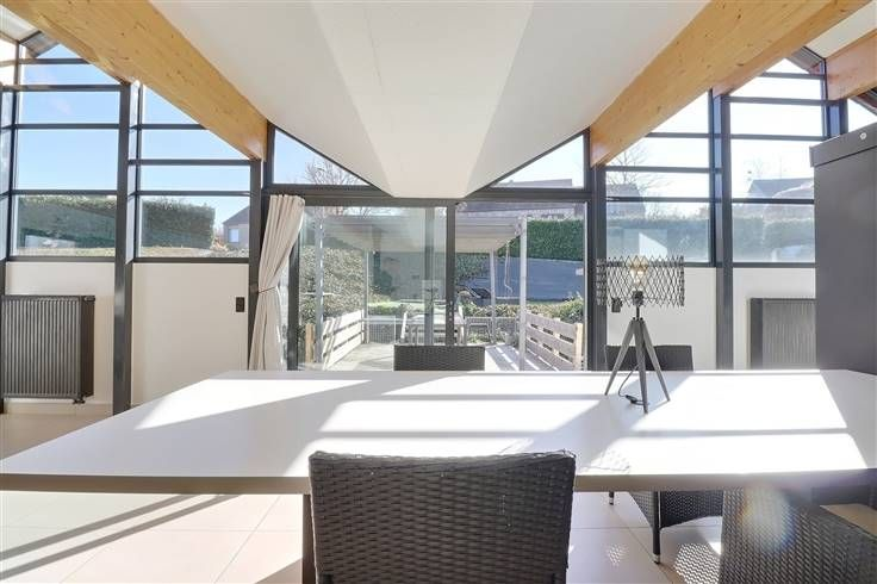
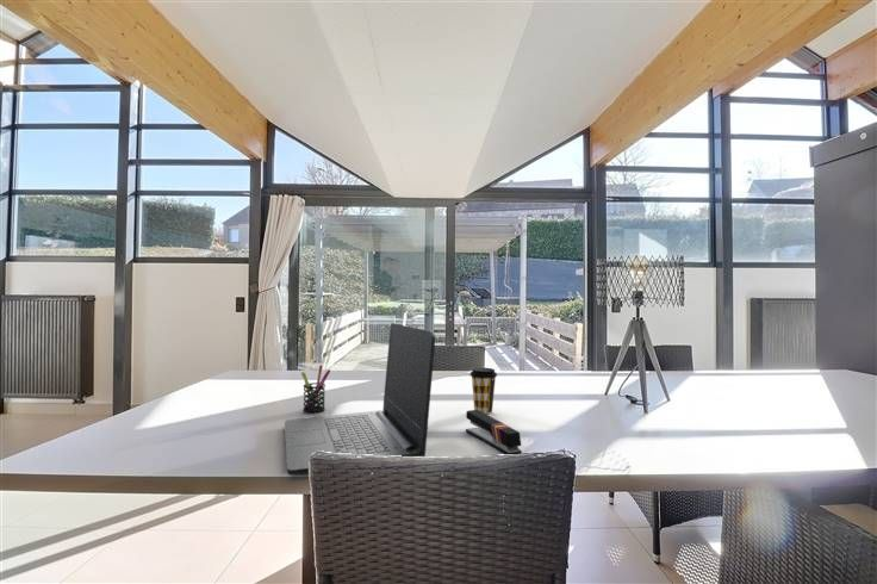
+ coffee cup (483, 390)
+ laptop (355, 412)
+ stapler (491, 430)
+ pen holder (312, 387)
